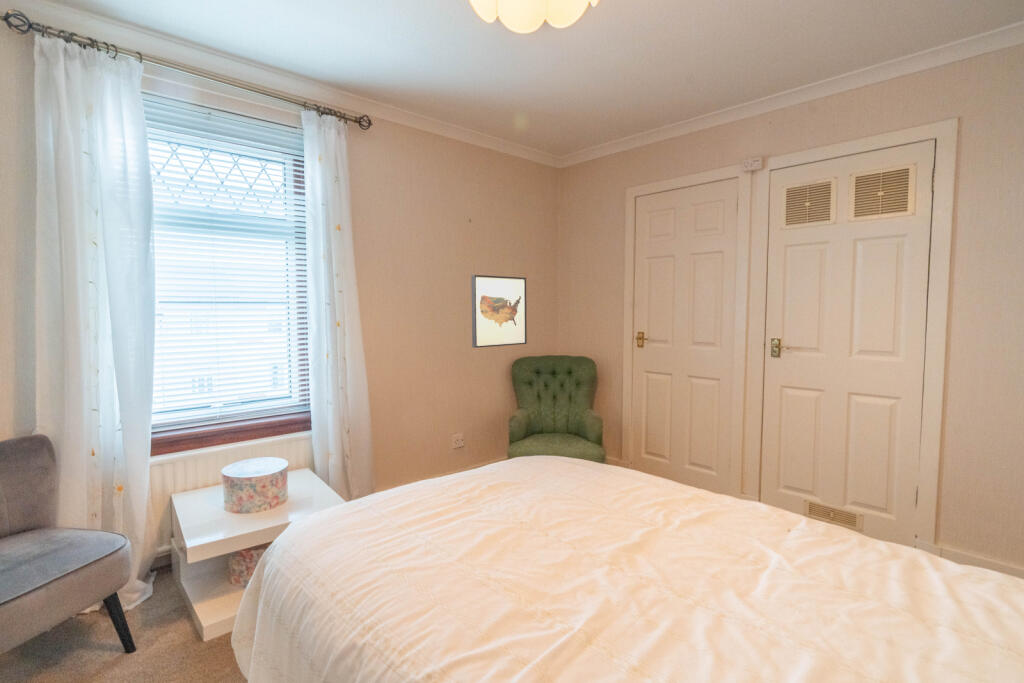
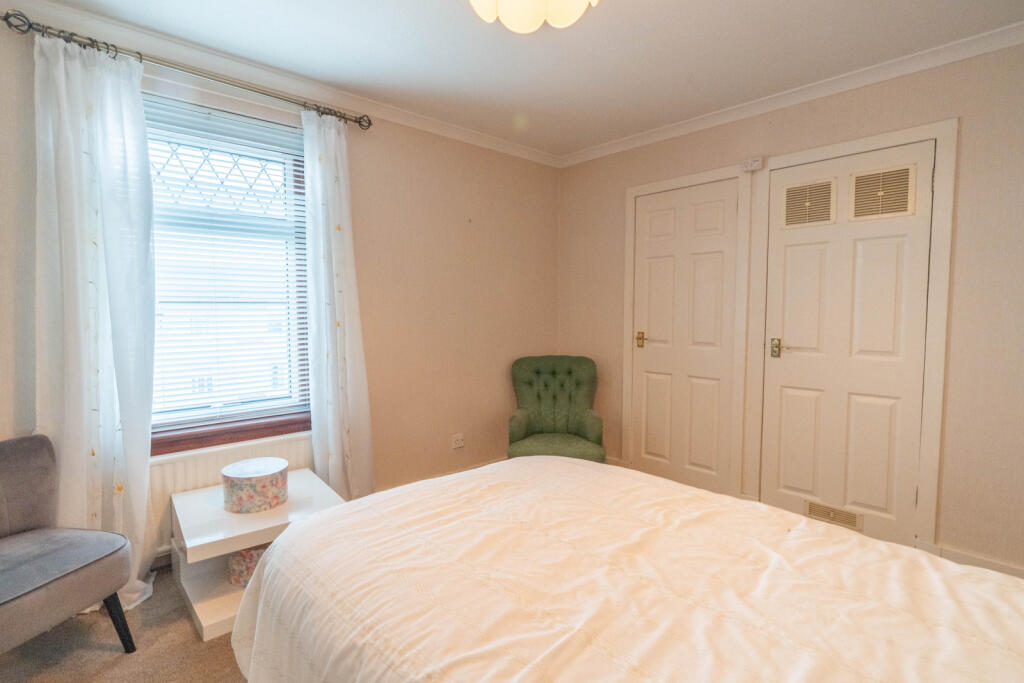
- wall art (500, 311)
